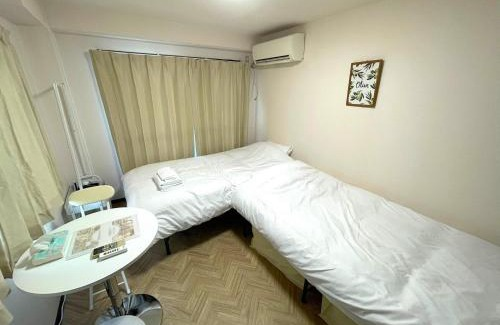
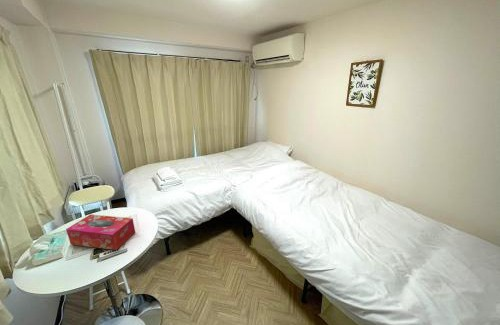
+ tissue box (102, 230)
